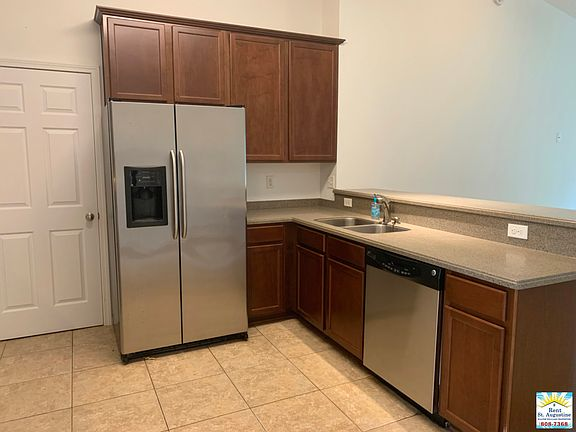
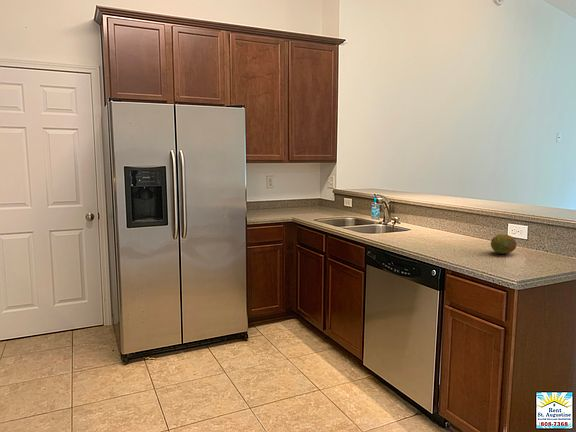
+ fruit (503, 244)
